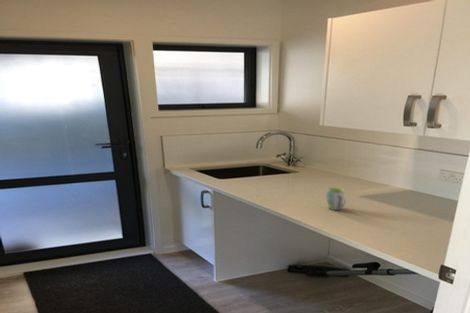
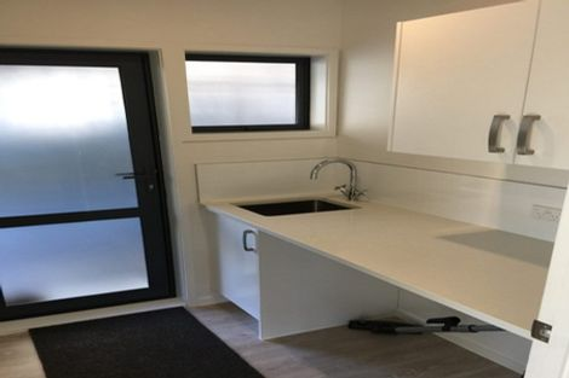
- mug (337, 199)
